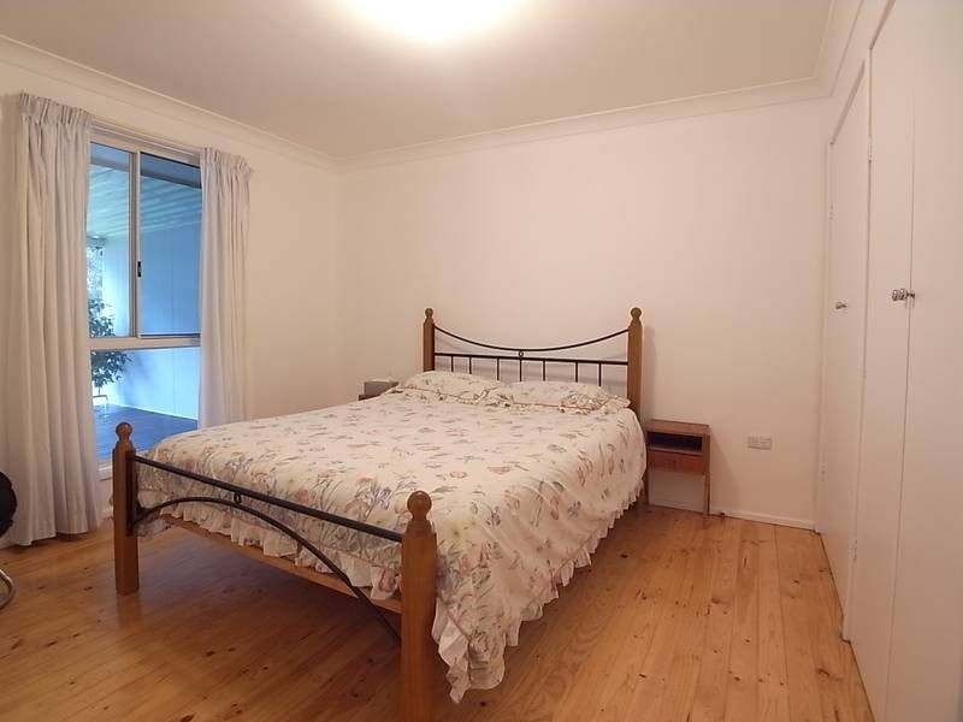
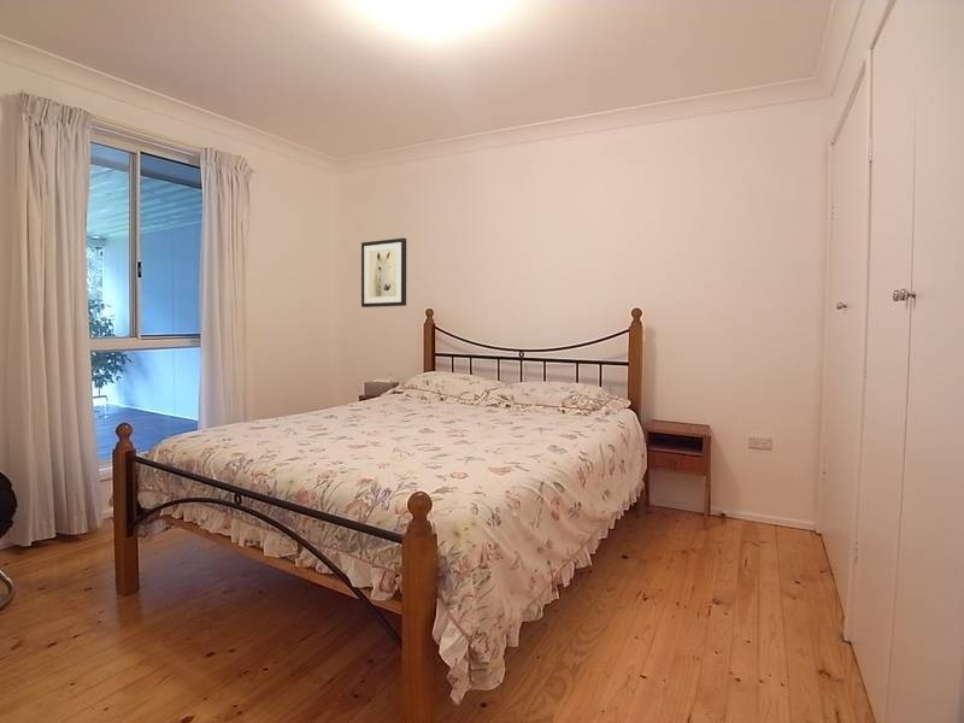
+ wall art (383, 274)
